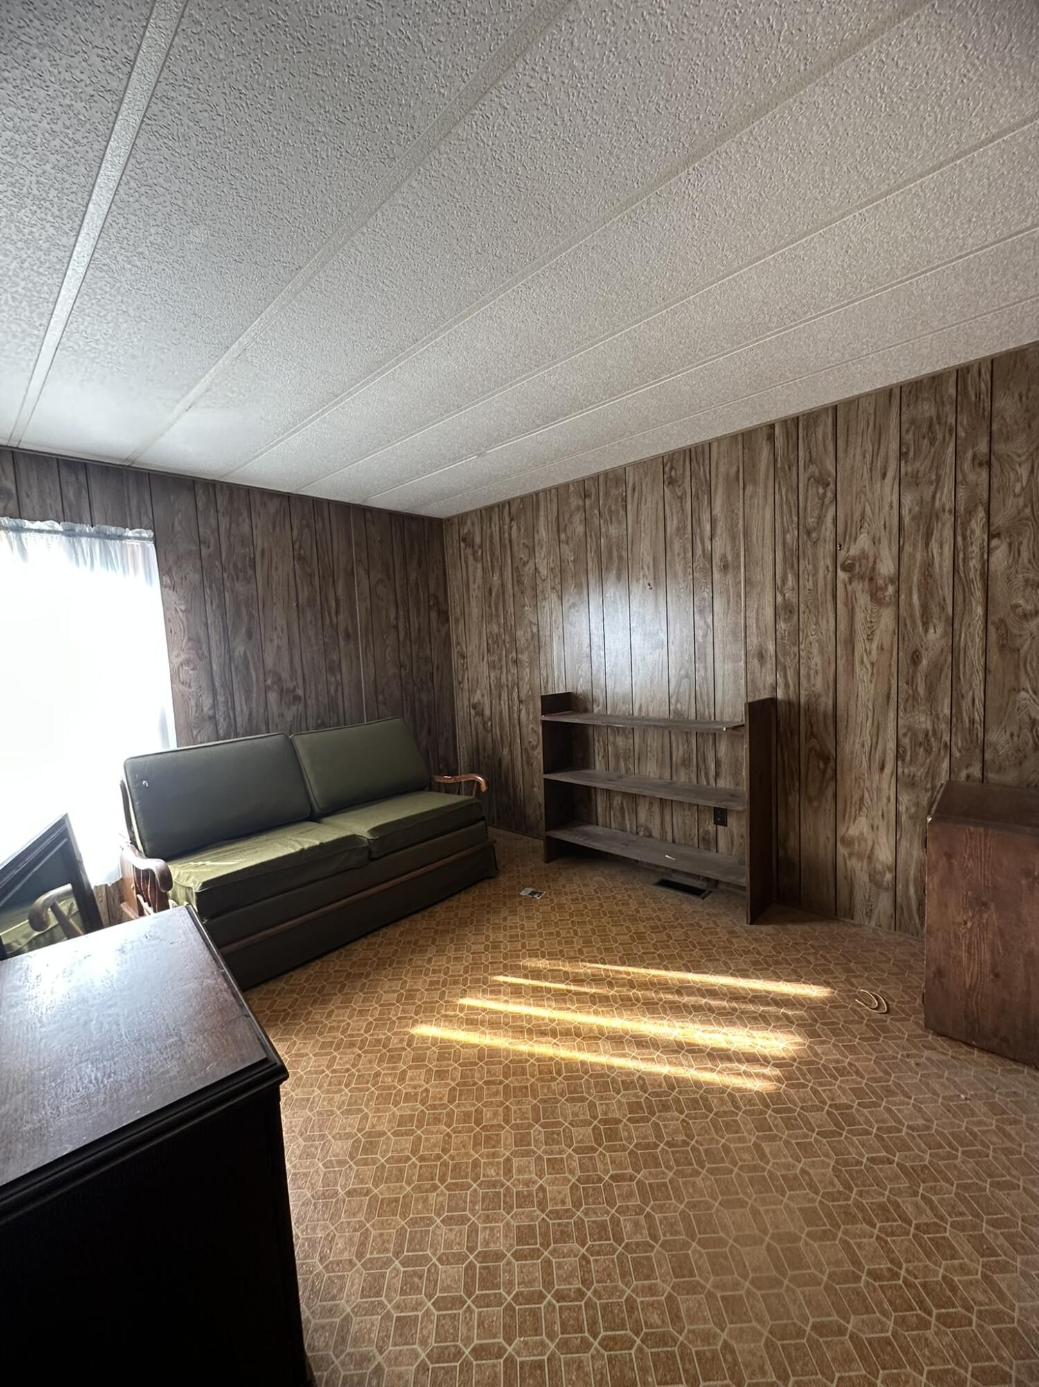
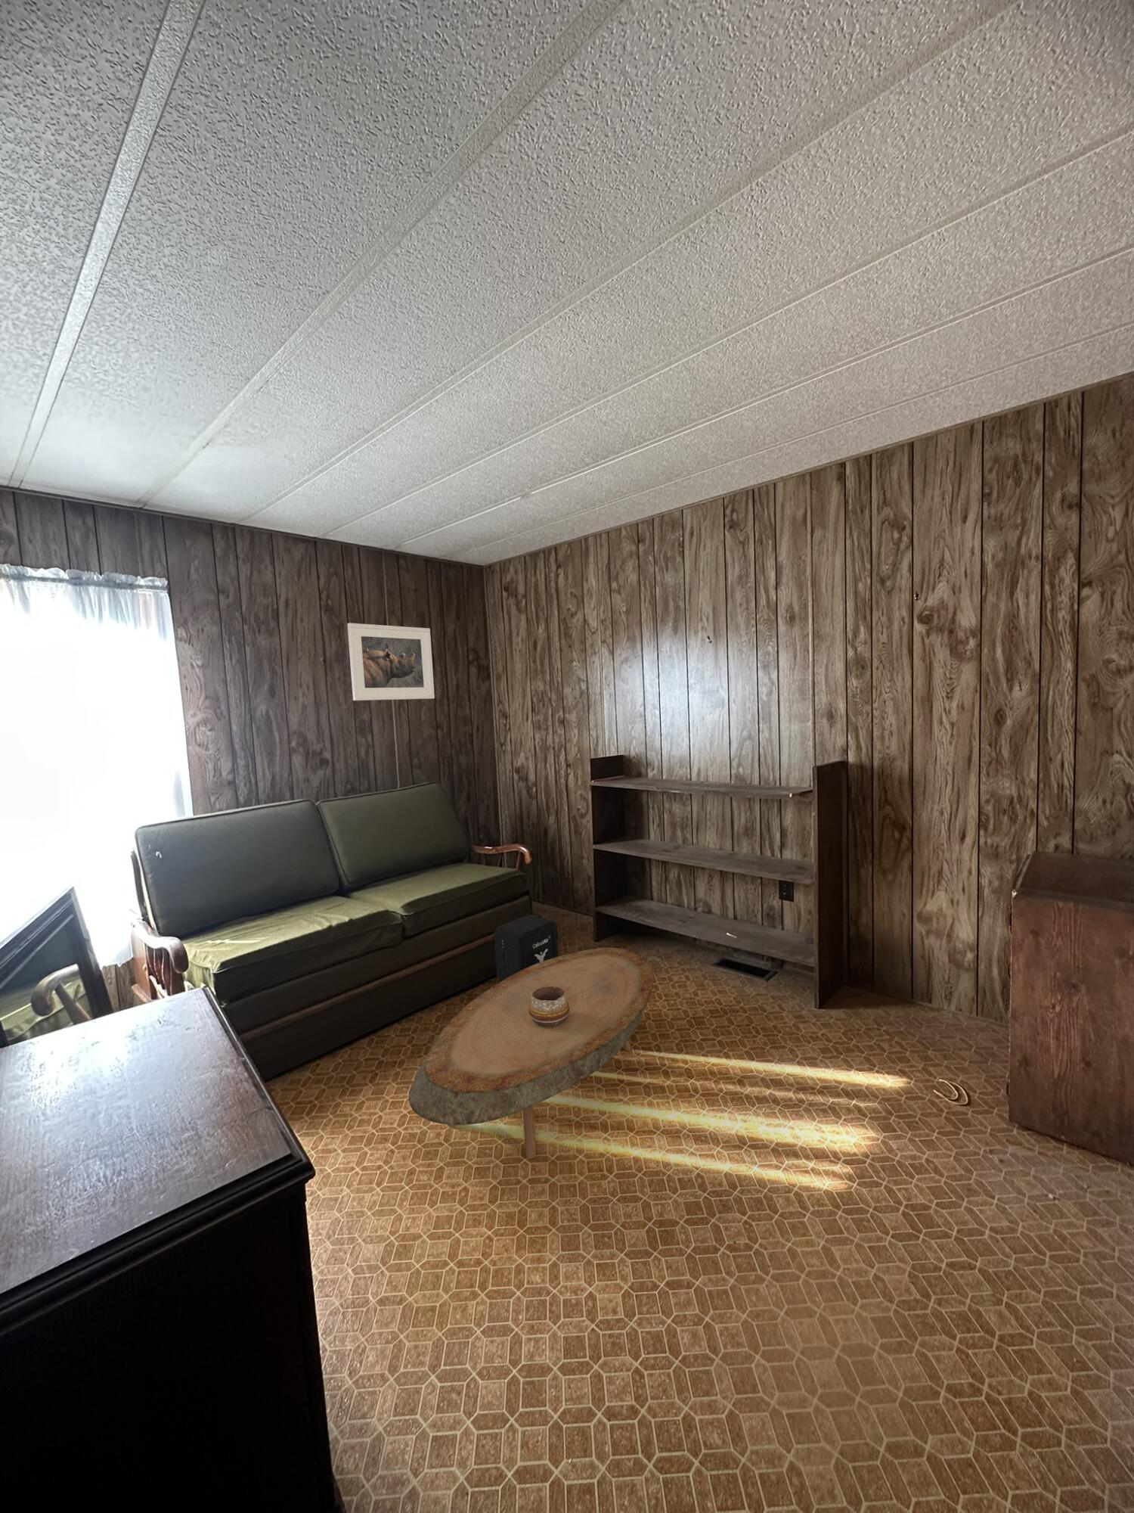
+ coffee table (552, 1044)
+ decorative bowl (549, 1005)
+ air purifier (528, 951)
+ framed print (393, 662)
